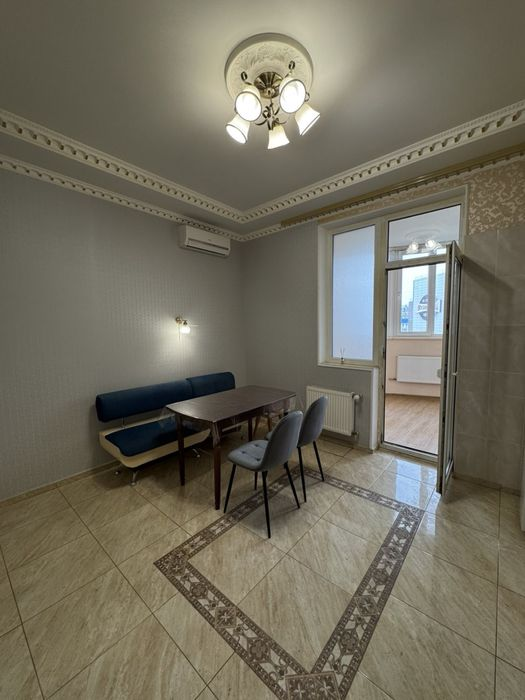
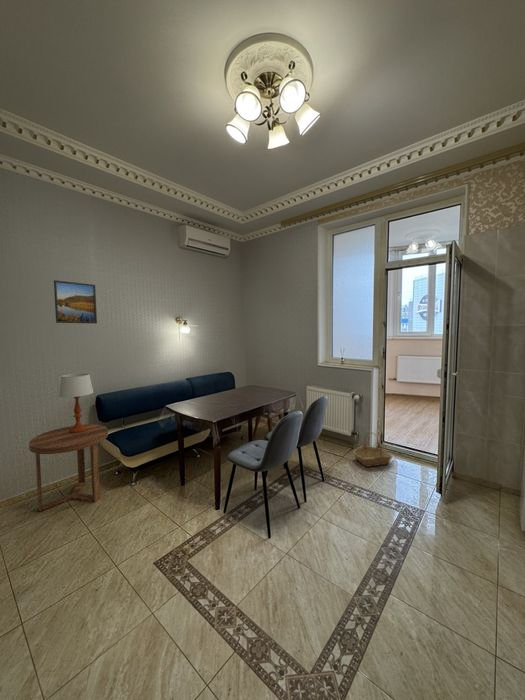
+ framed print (76, 303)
+ basket (372, 447)
+ side table (78, 465)
+ table lamp (77, 402)
